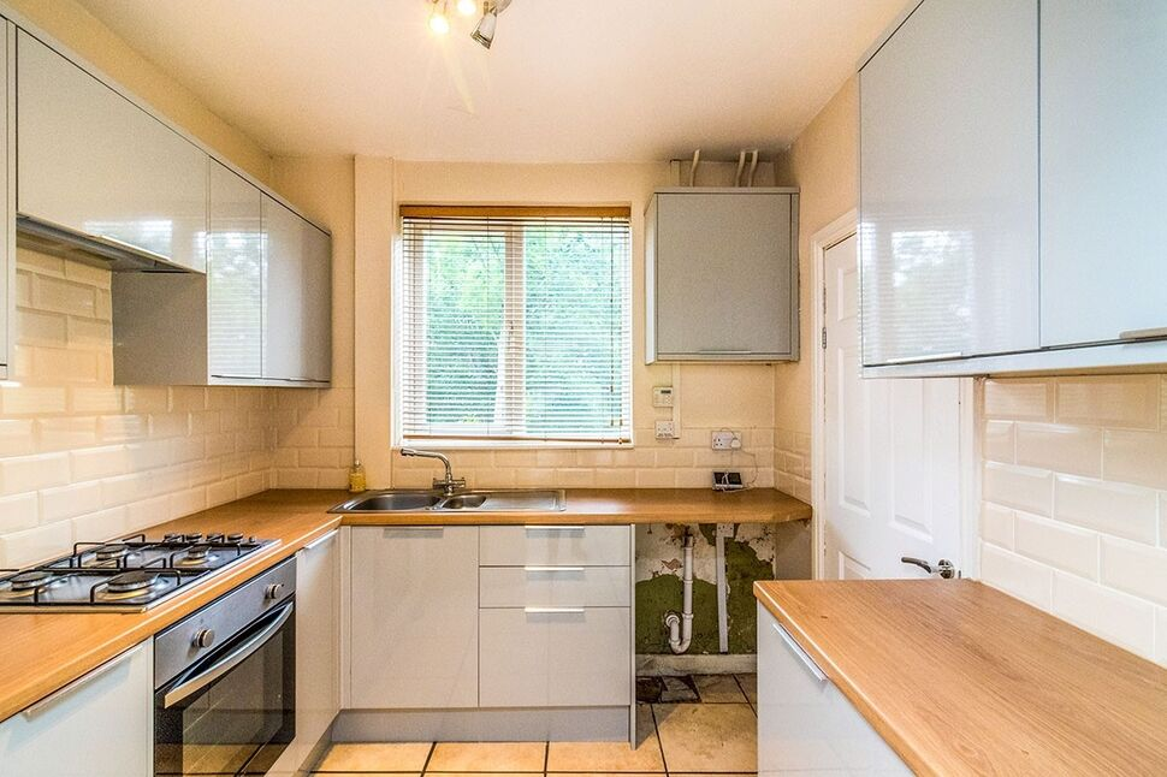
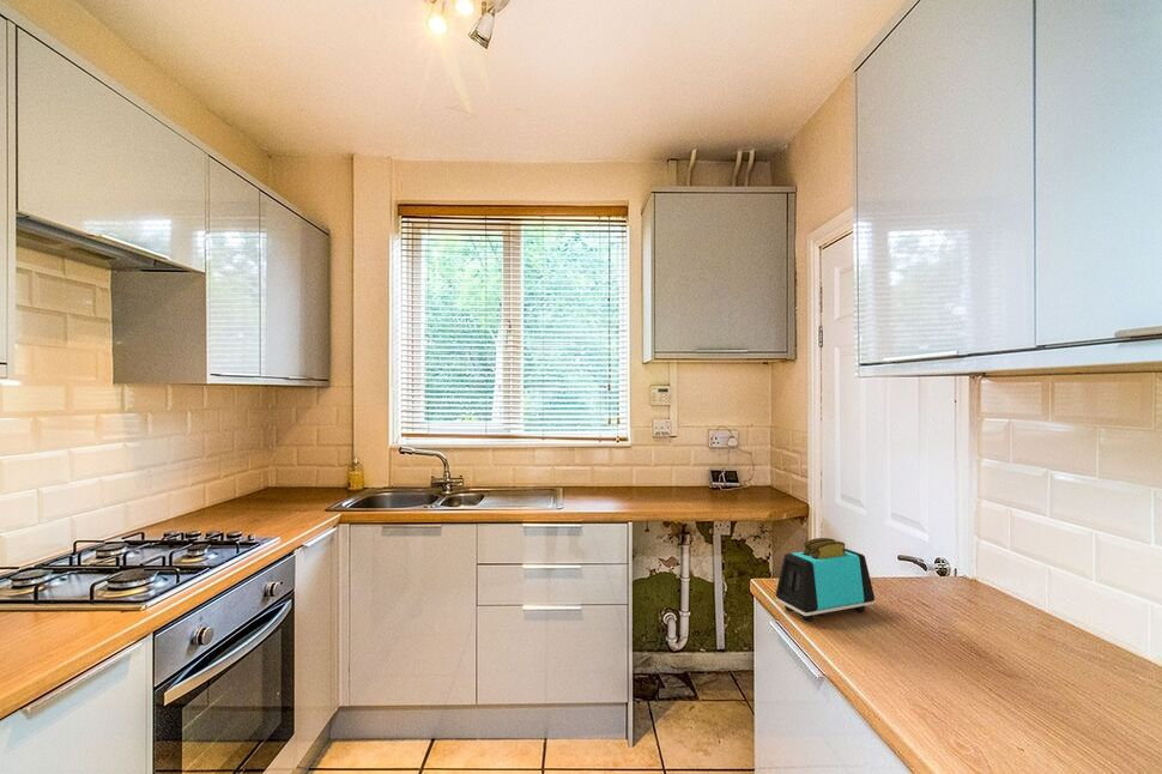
+ toaster (824, 575)
